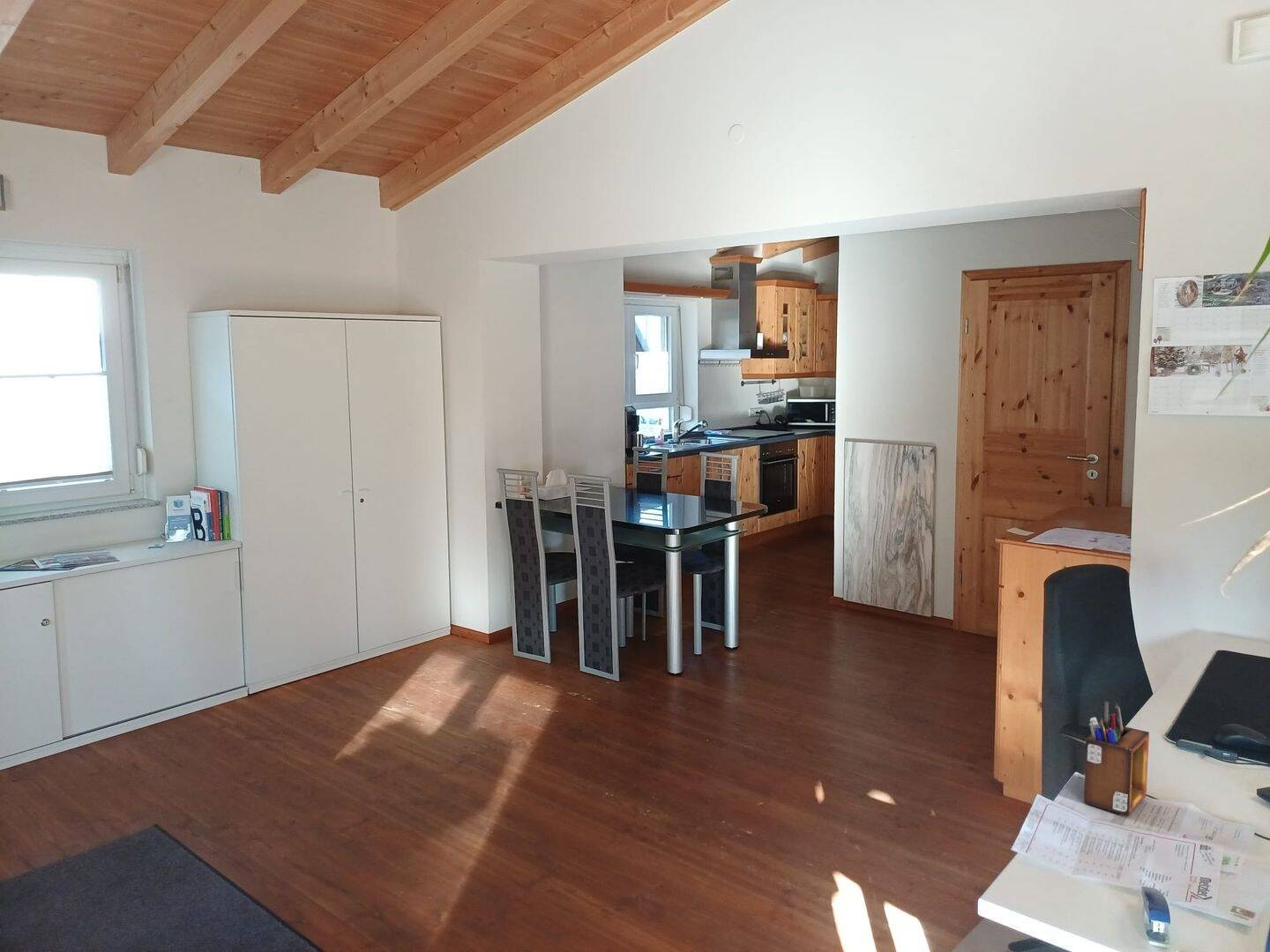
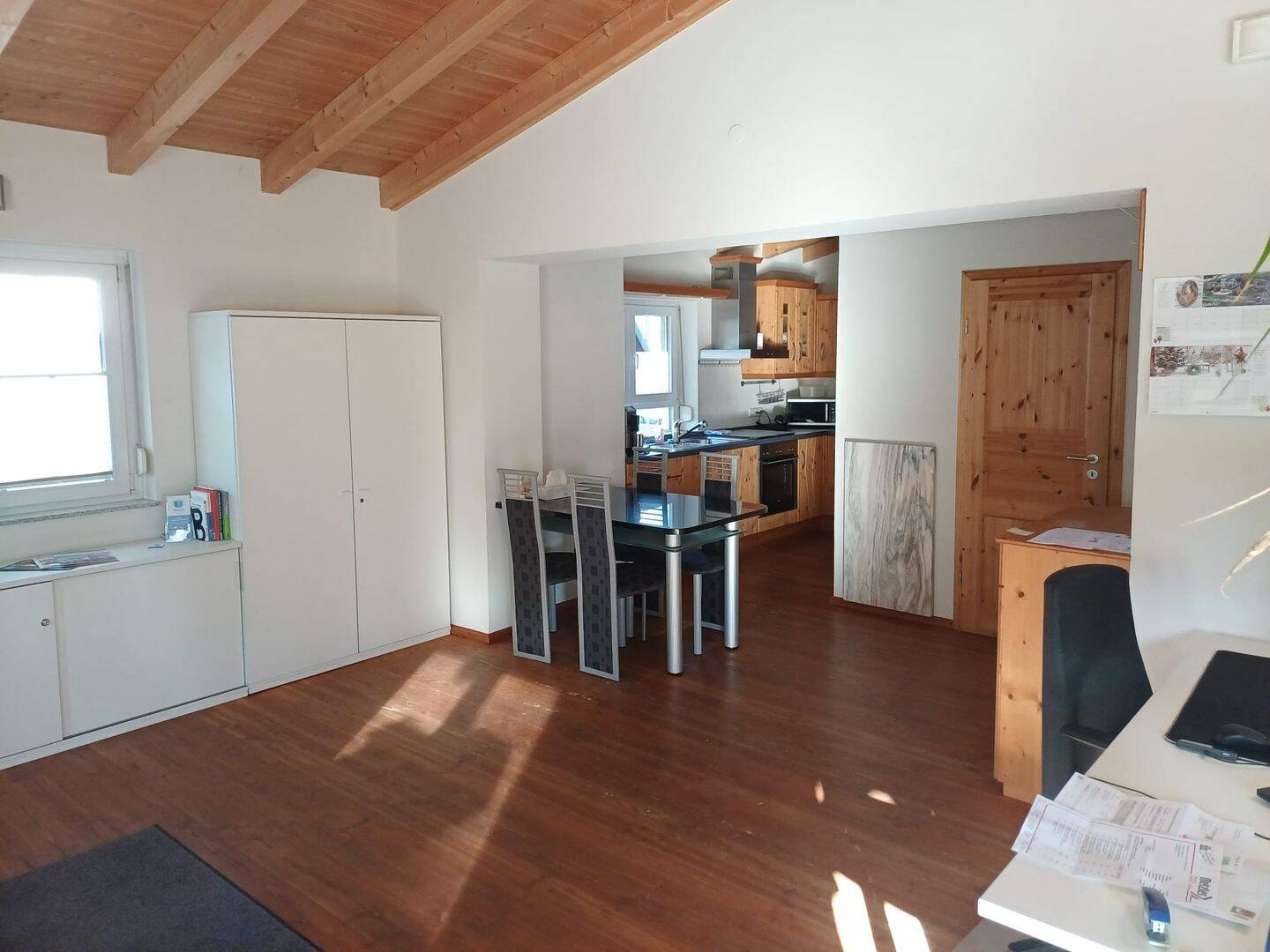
- desk organizer (1117, 755)
